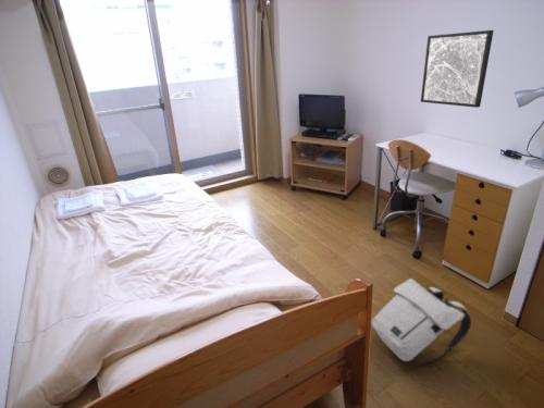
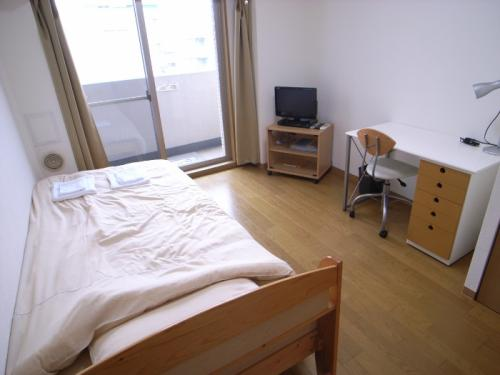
- wall art (453, 70)
- backpack (418, 321)
